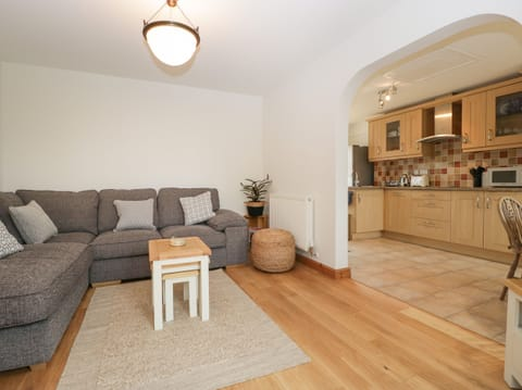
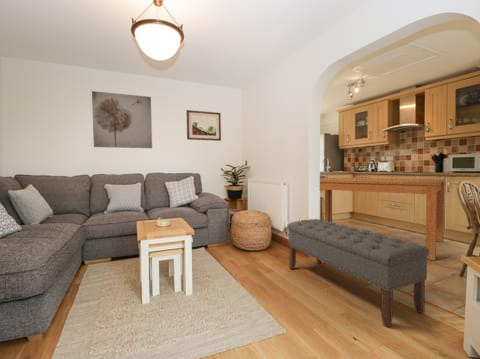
+ wall art (123, 121)
+ bench (344, 258)
+ wall art (204, 125)
+ dining table (367, 191)
